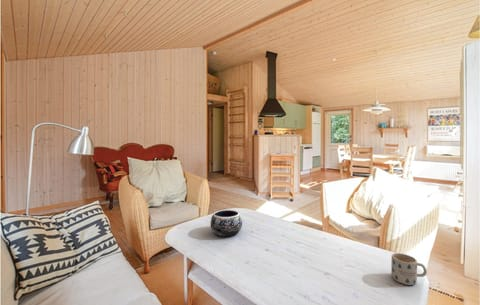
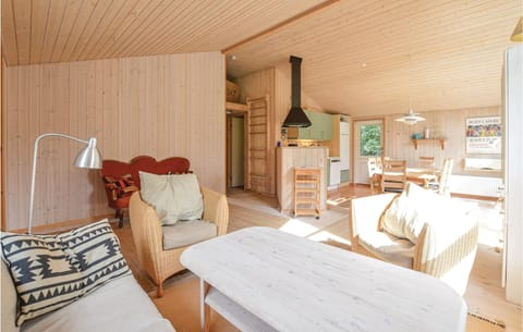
- decorative bowl (226, 222)
- mug (408, 269)
